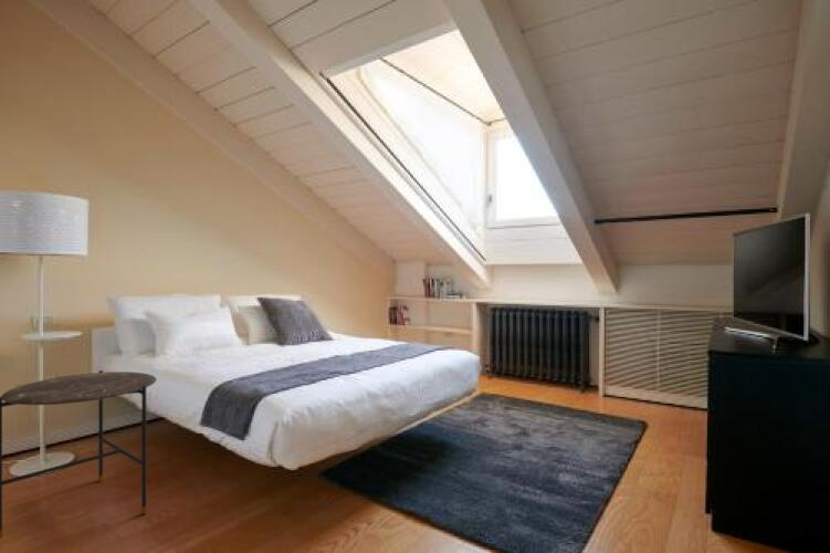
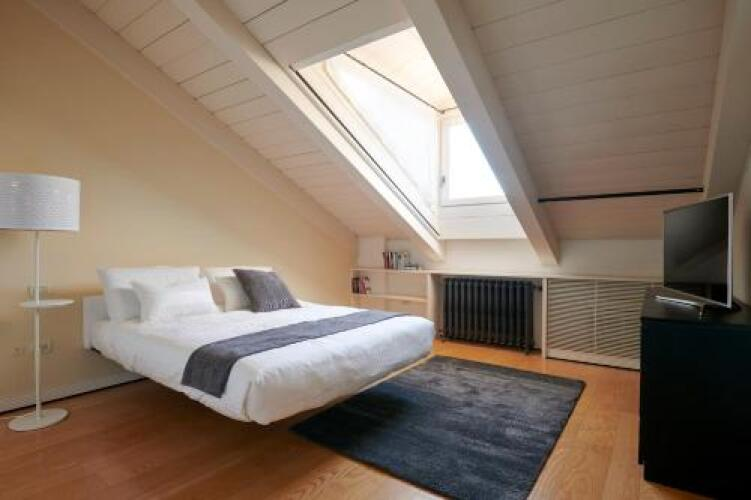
- side table (85, 458)
